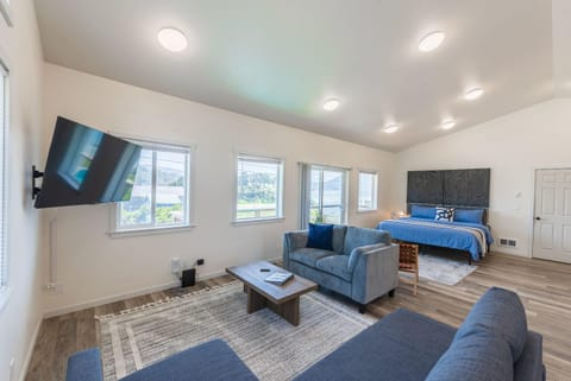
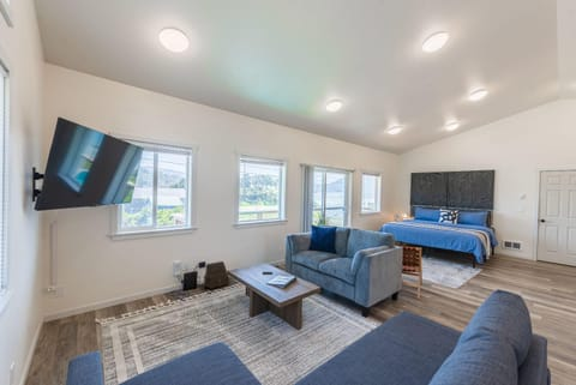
+ satchel (215, 273)
